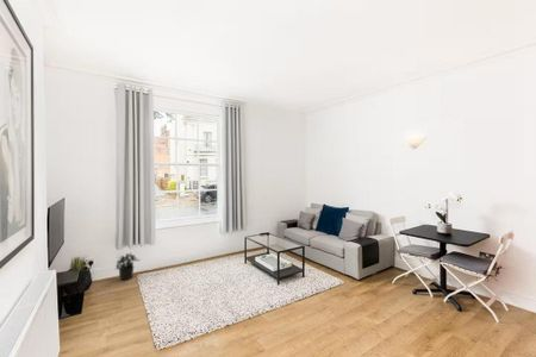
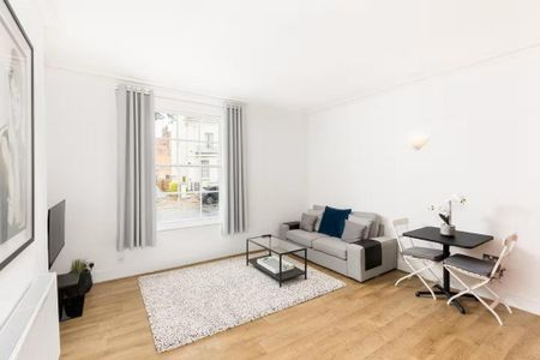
- potted plant (127, 265)
